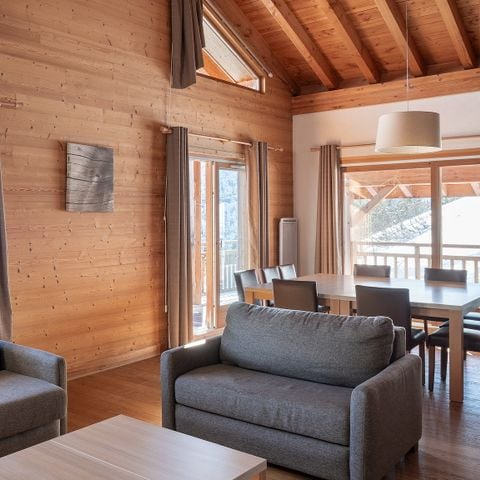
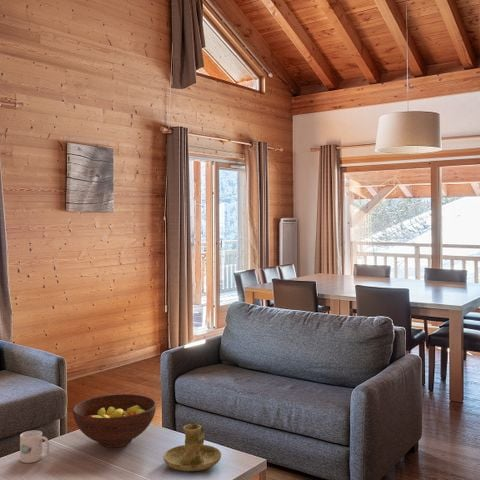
+ mug (35, 446)
+ candle holder (194, 443)
+ fruit bowl (115, 424)
